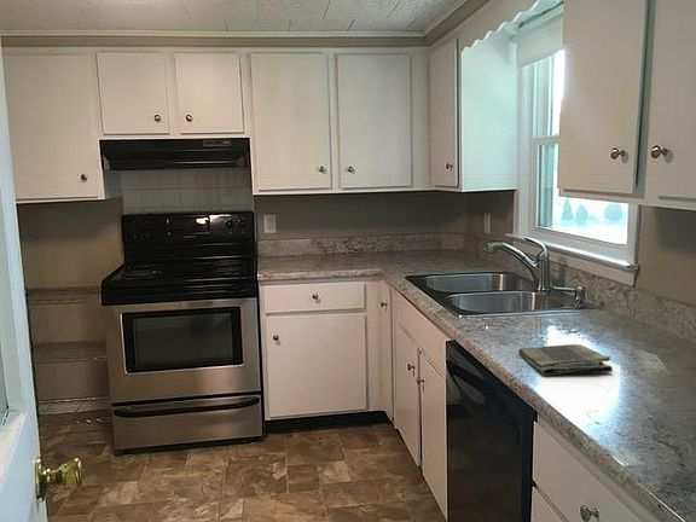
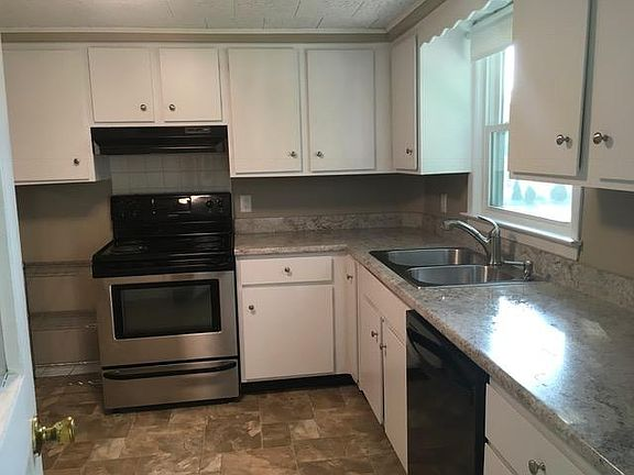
- dish towel (563, 356)
